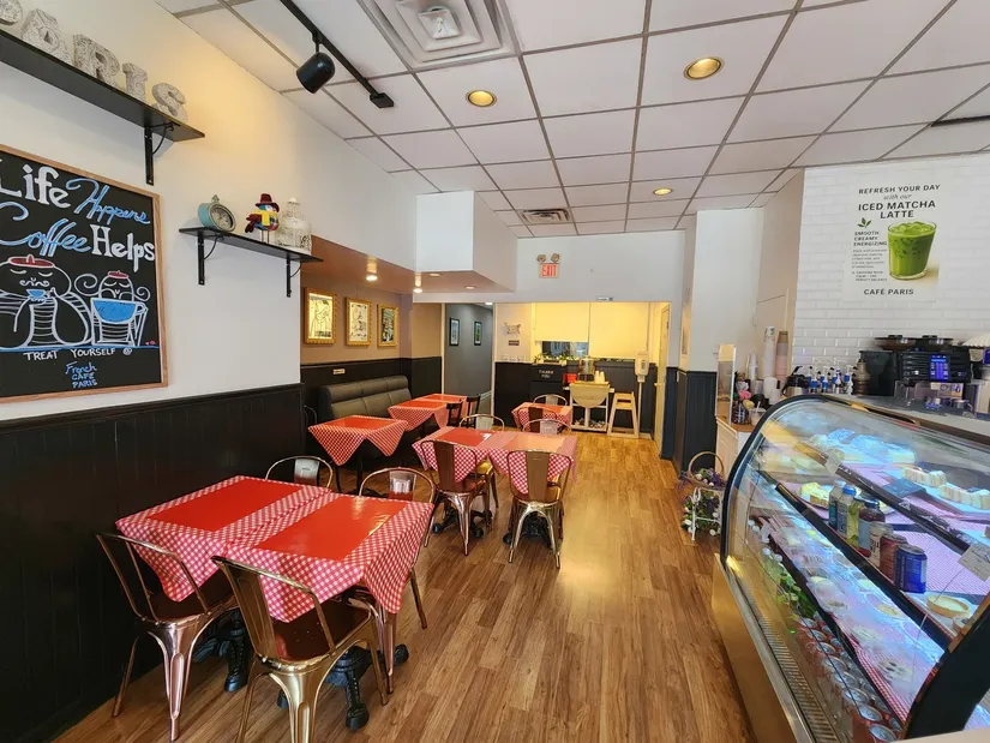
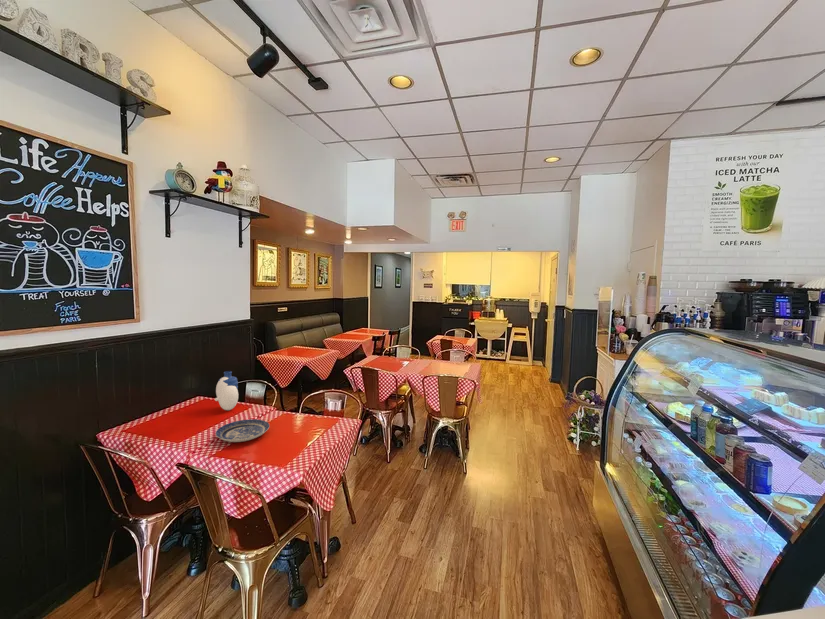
+ plate (243, 432)
+ vase (227, 391)
